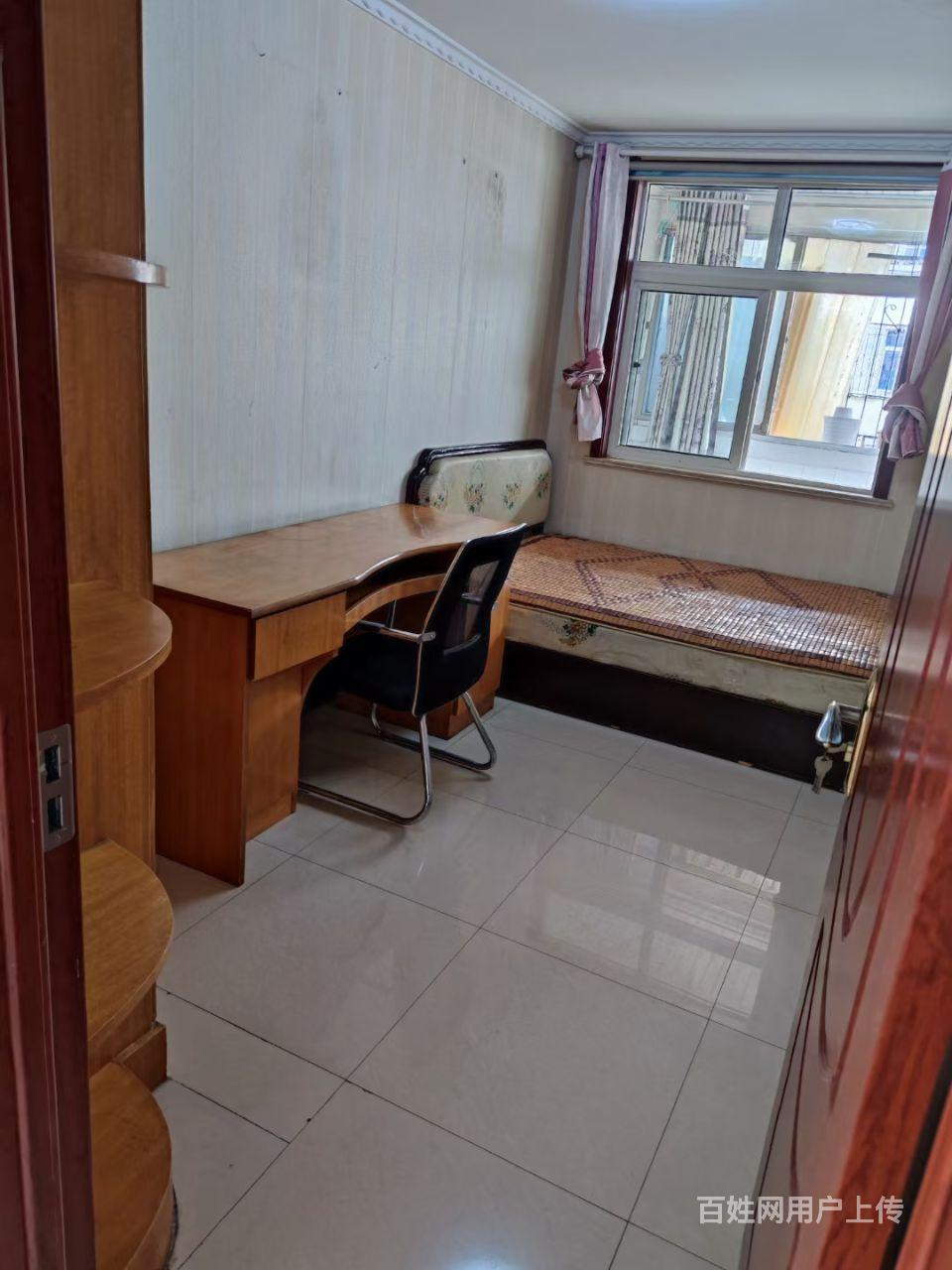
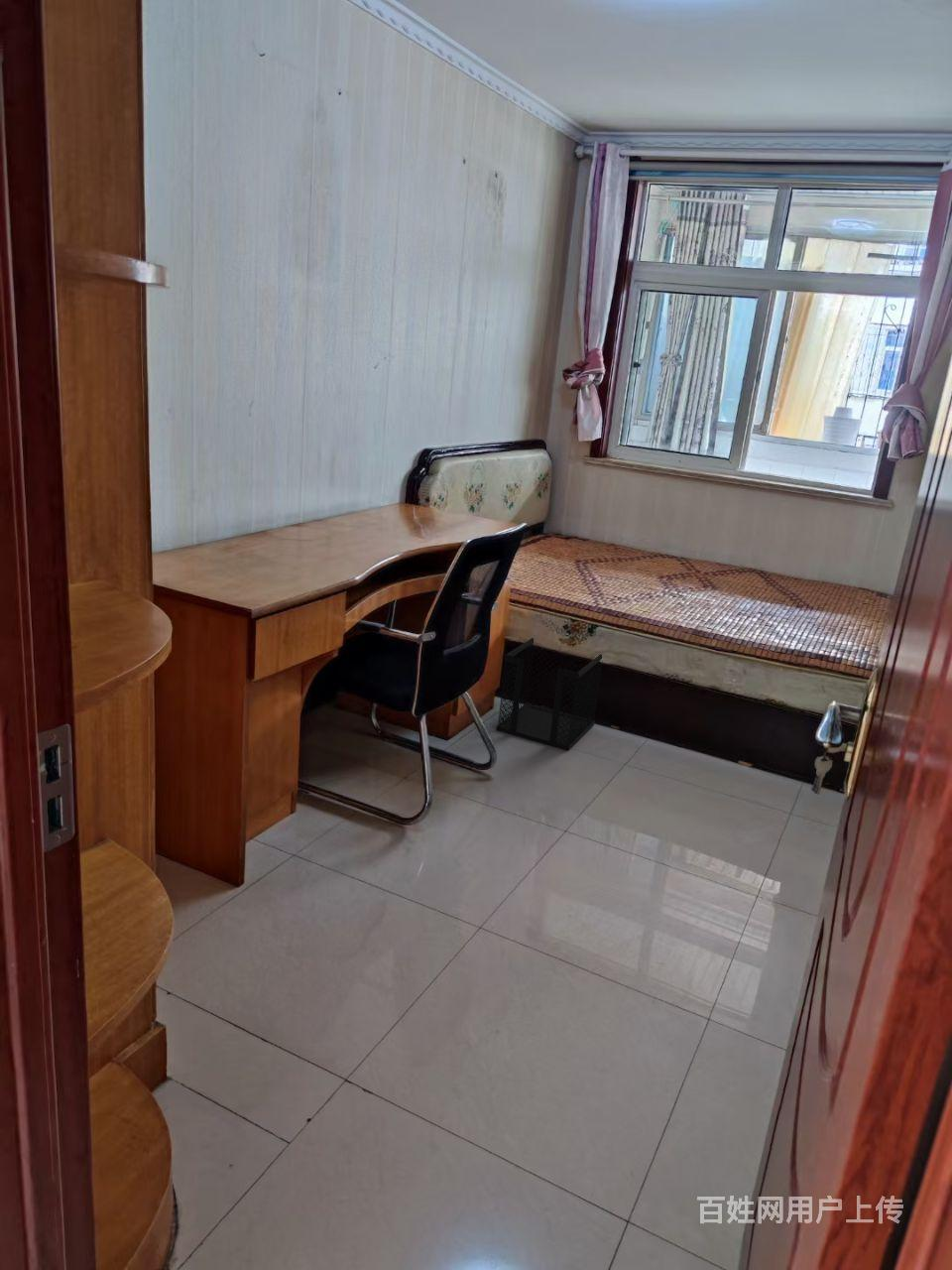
+ wastebasket (551, 691)
